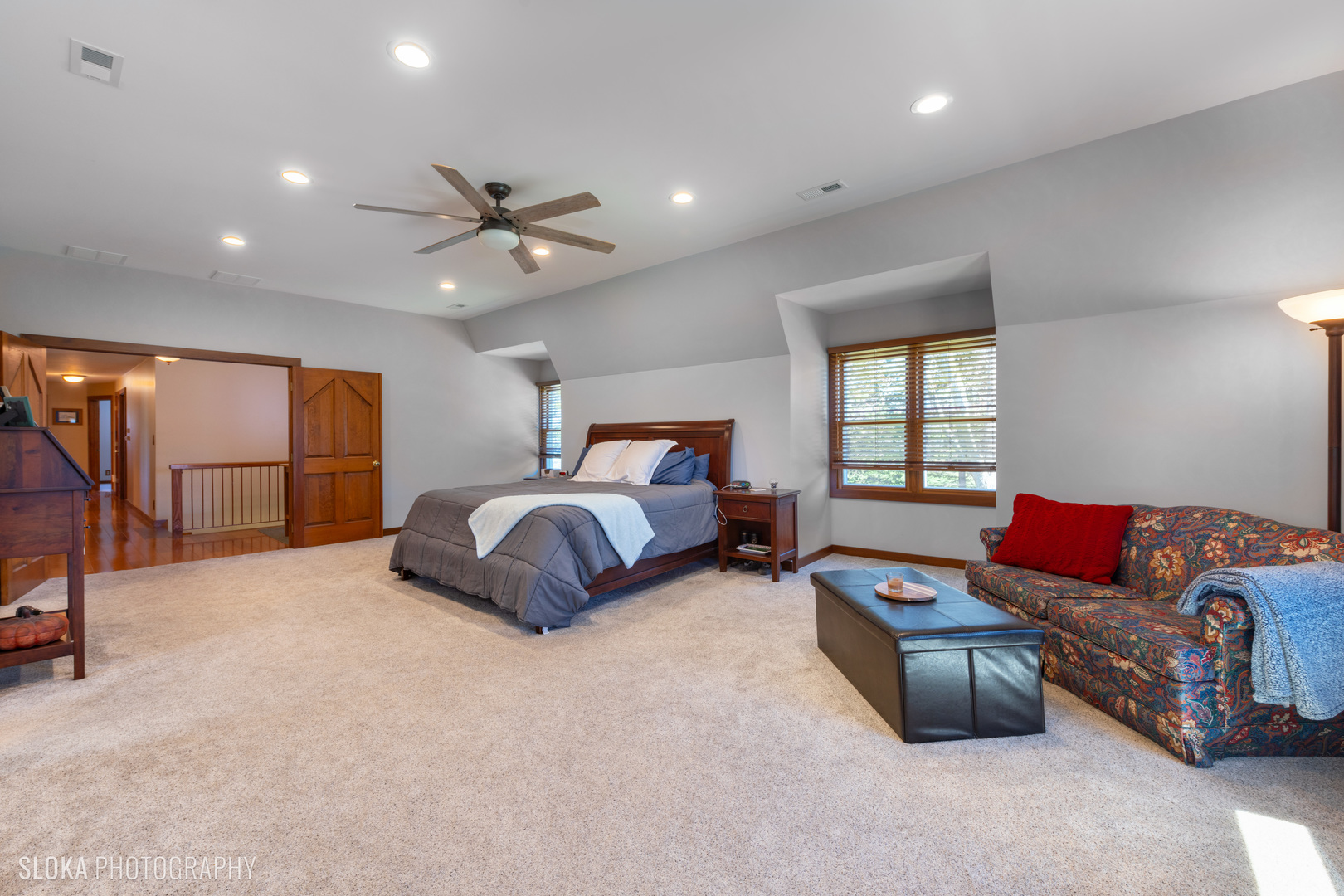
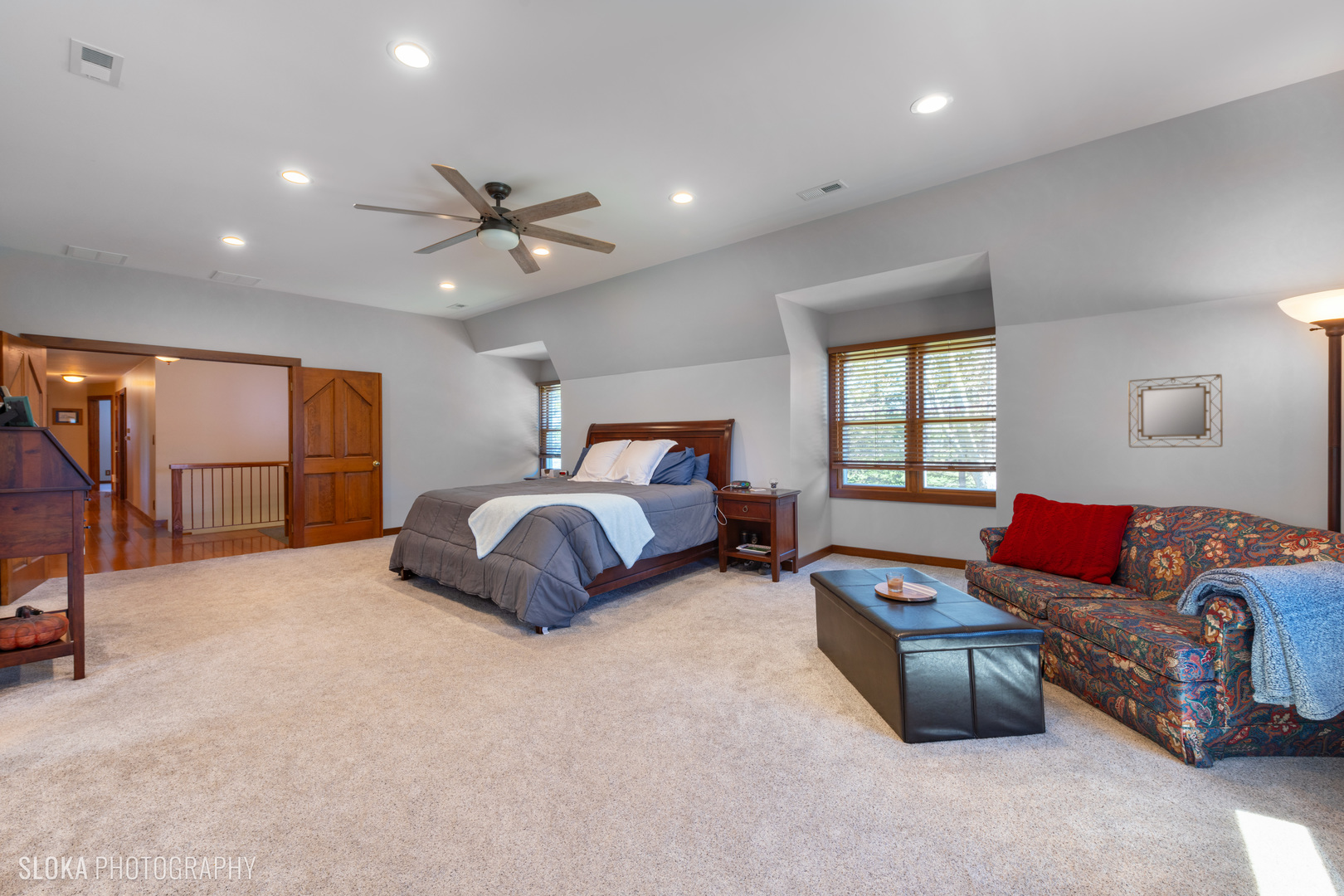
+ home mirror (1172, 411)
